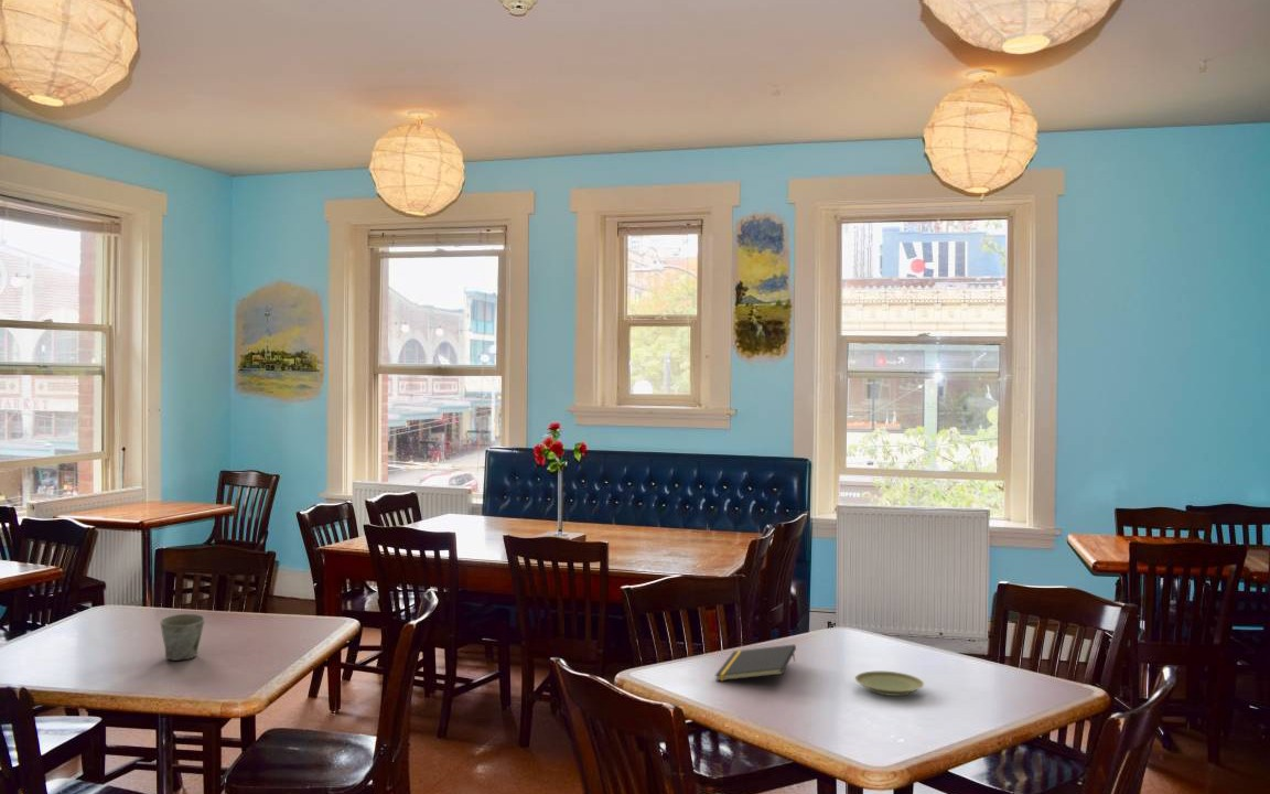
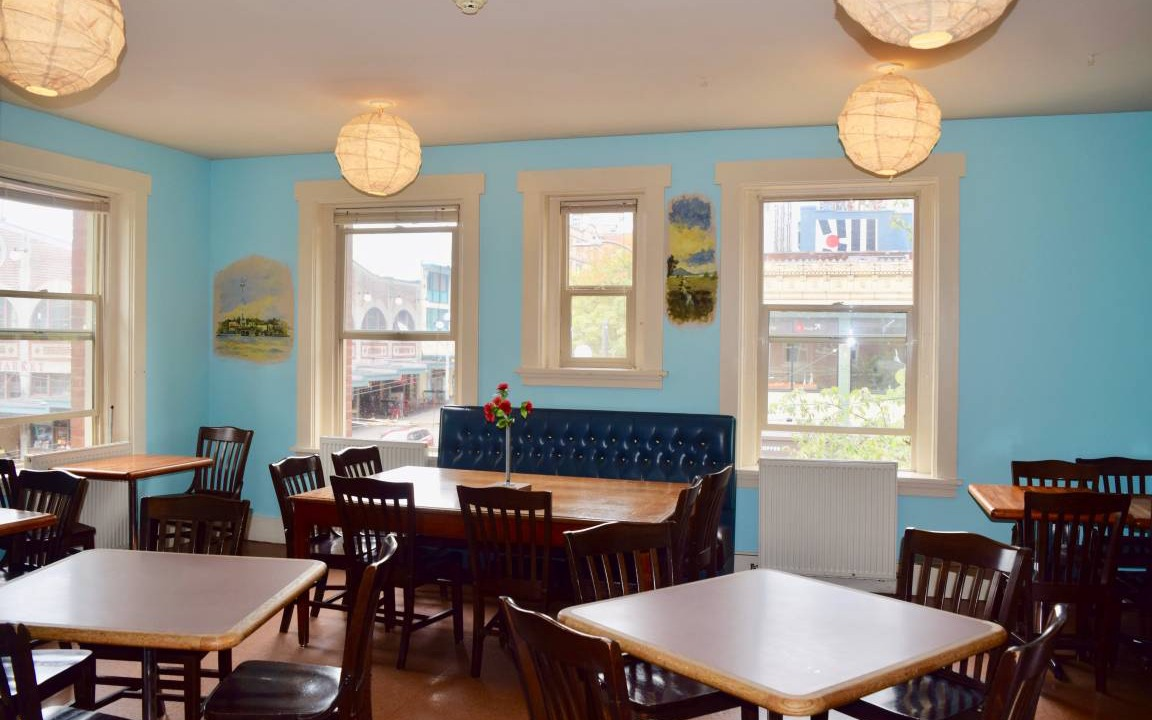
- notepad (756, 662)
- mug (183, 636)
- plate (889, 684)
